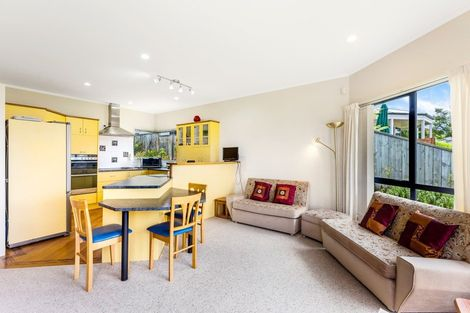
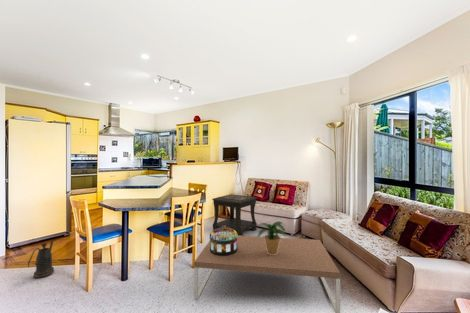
+ potted plant (272, 237)
+ coffee table (264, 266)
+ watering can (41, 260)
+ decorative box (223, 237)
+ side table (236, 213)
